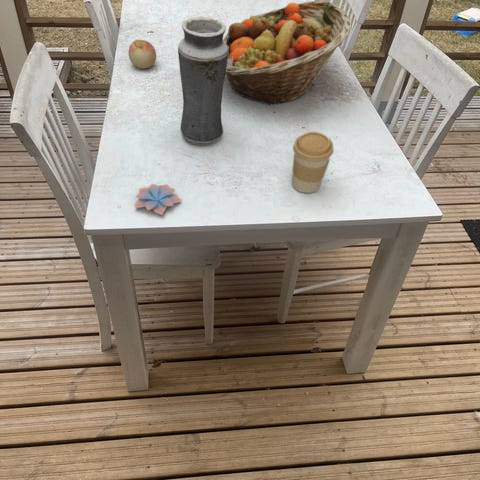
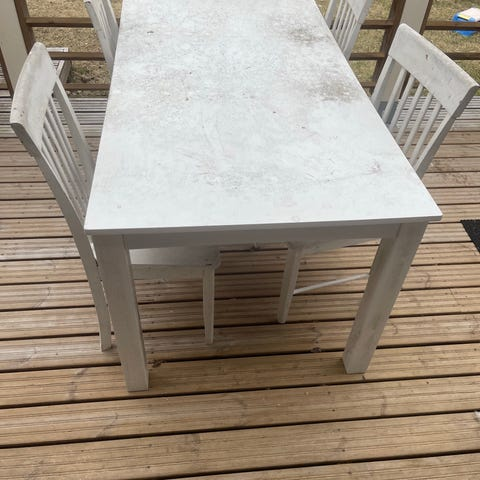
- coffee cup (310, 162)
- fruit basket (280, 47)
- apple (142, 54)
- flower (156, 199)
- vase (202, 85)
